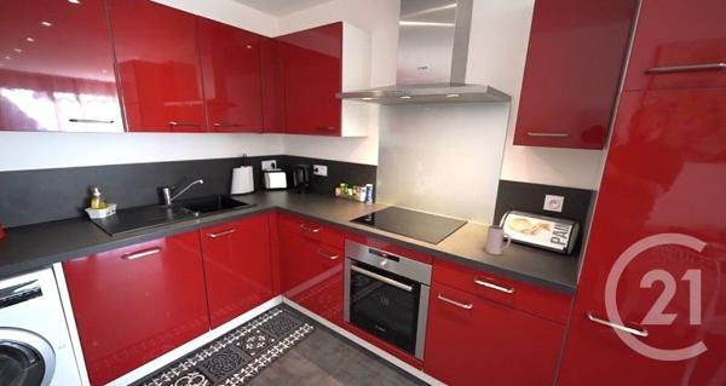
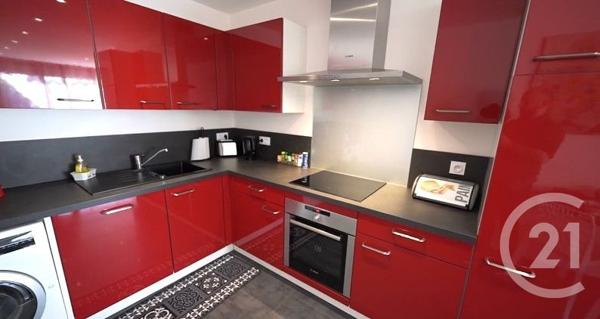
- mug (497, 240)
